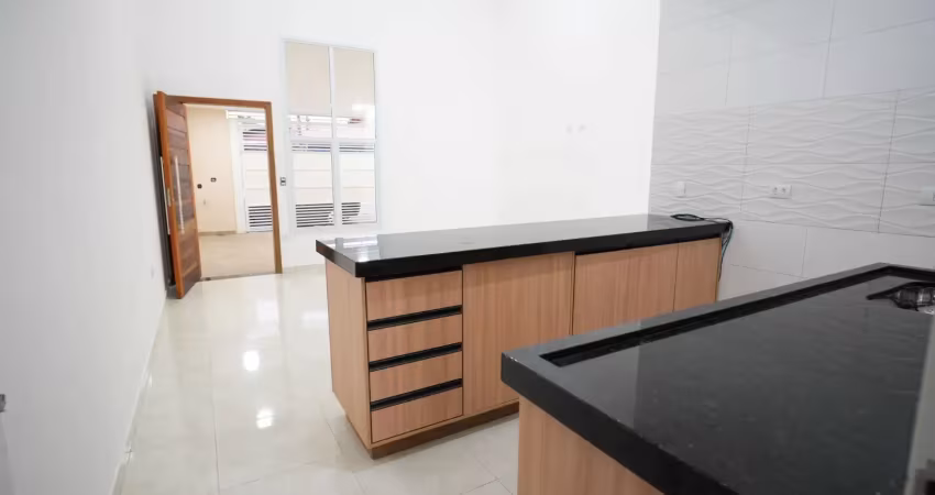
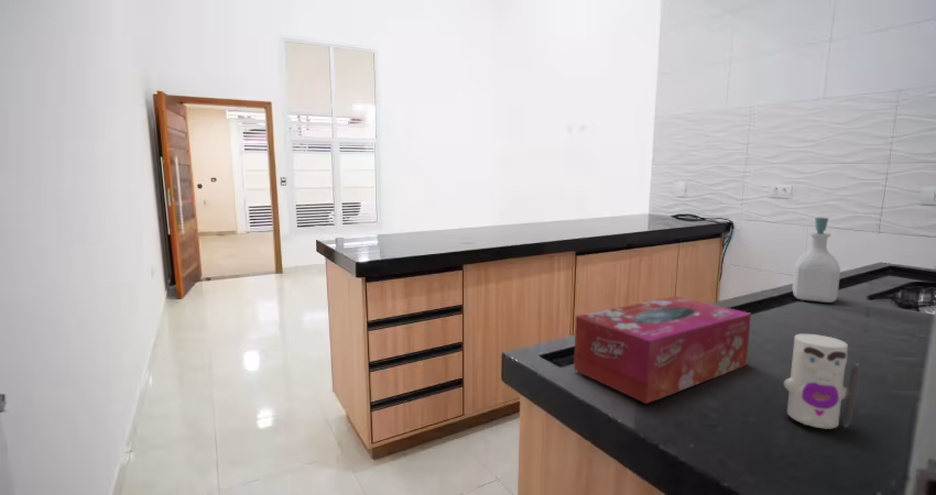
+ tissue box (663, 341)
+ toy (817, 378)
+ soap bottle (817, 258)
